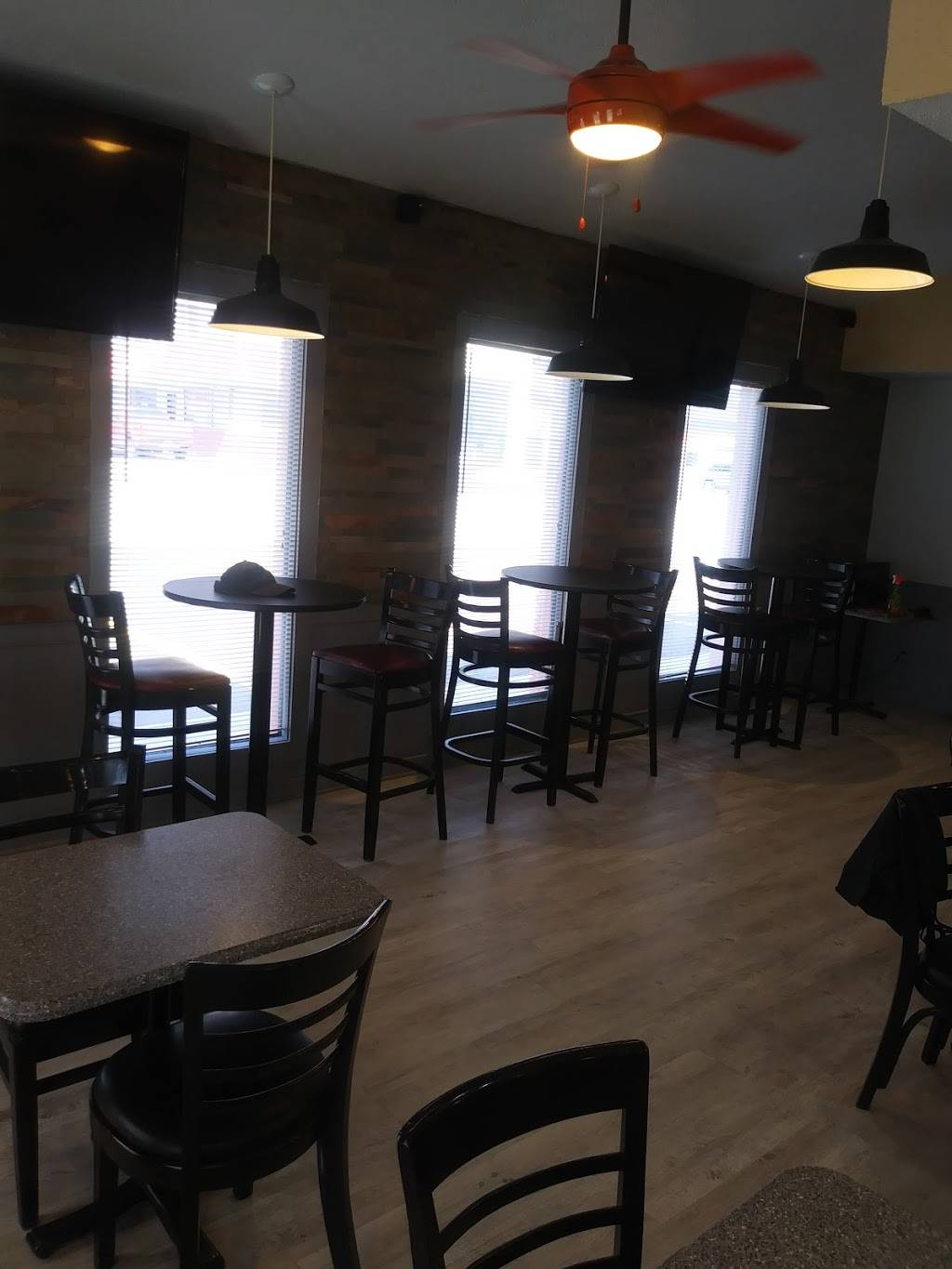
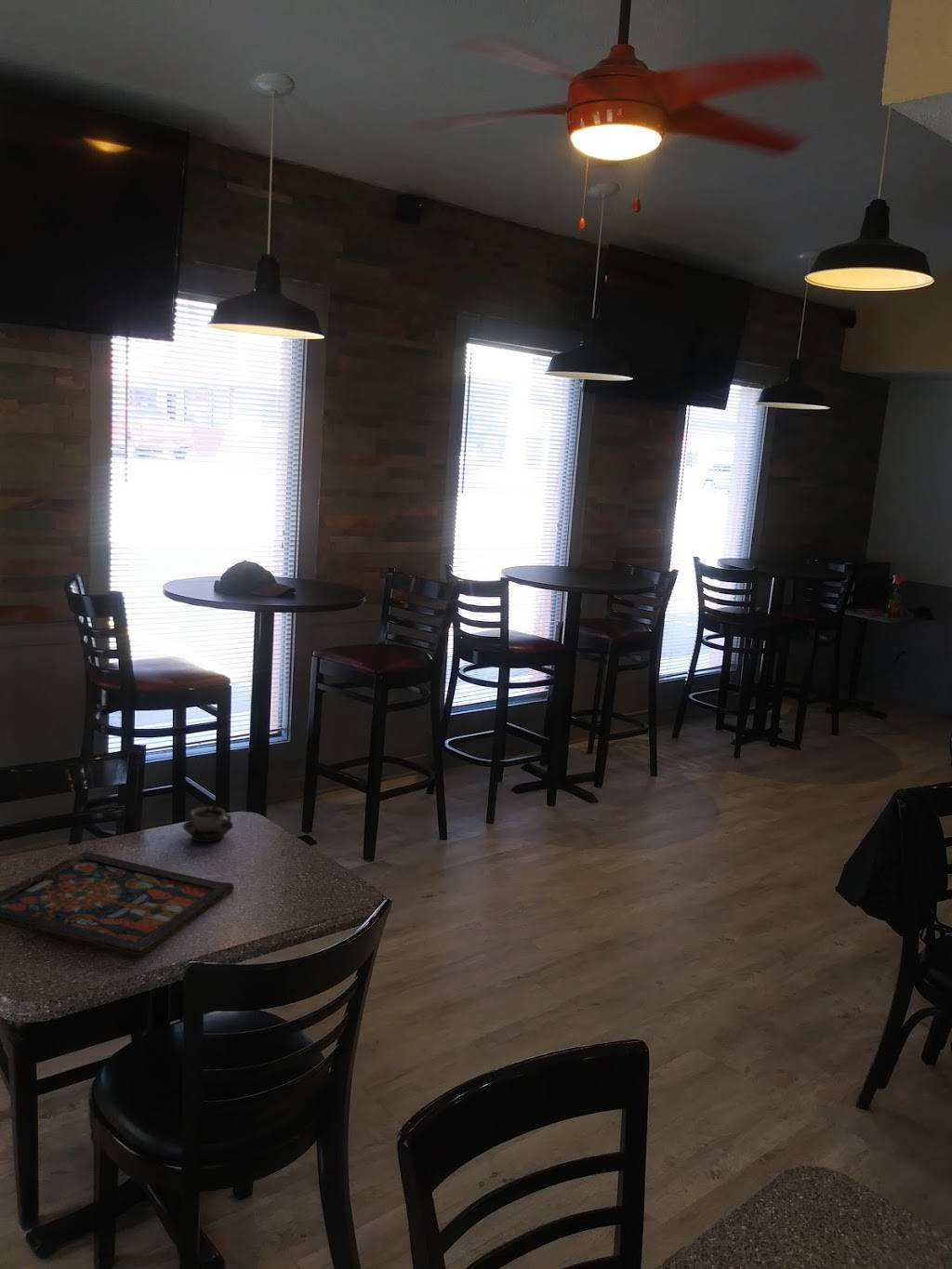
+ cup (207, 824)
+ board game (105, 899)
